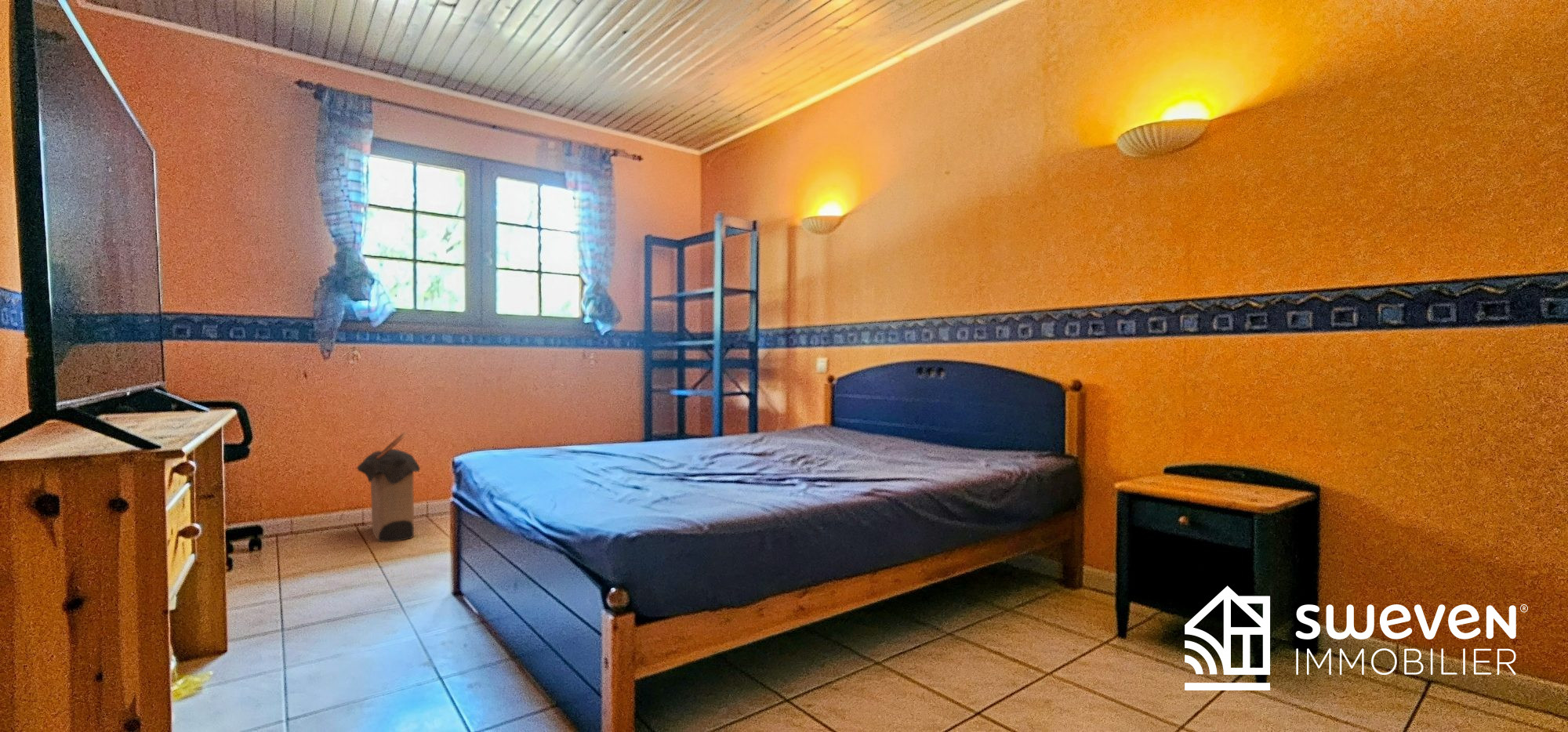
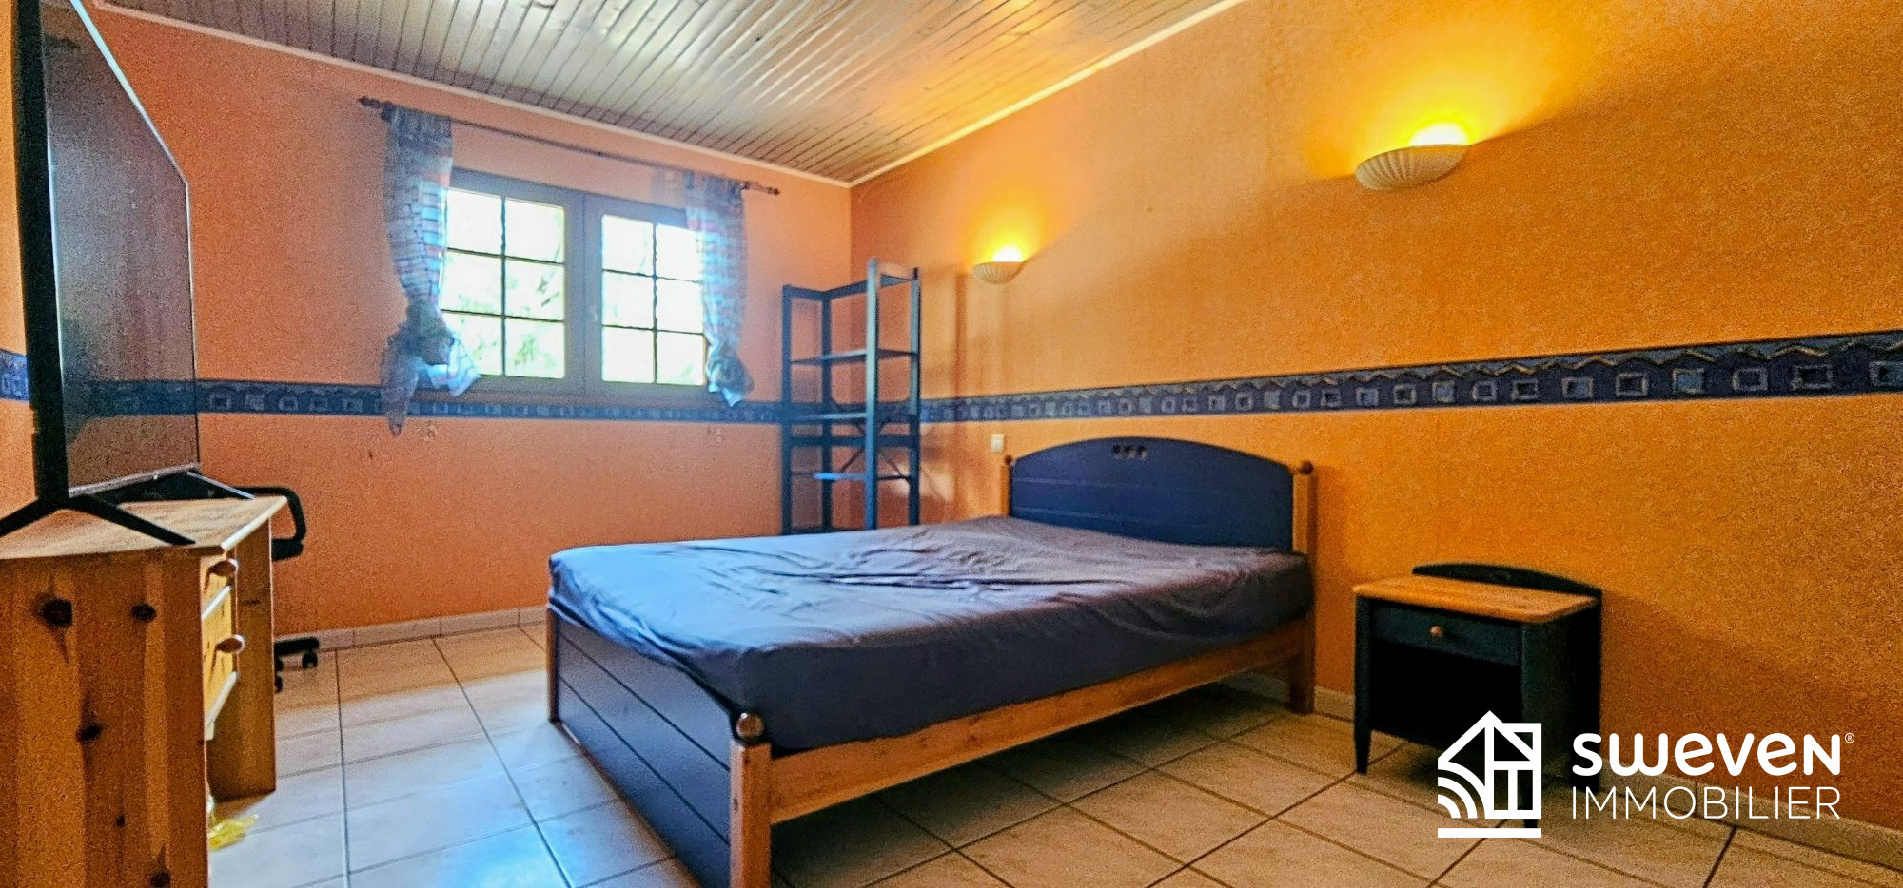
- laundry hamper (389, 482)
